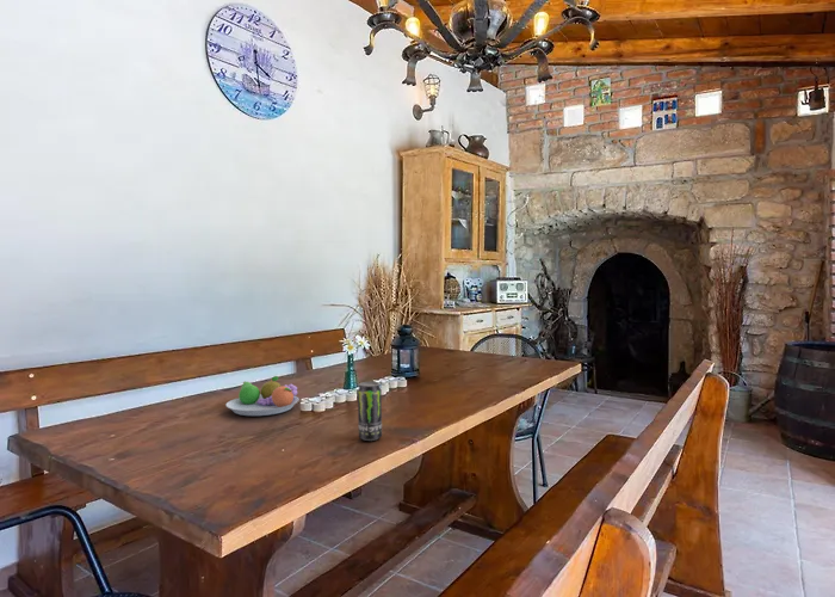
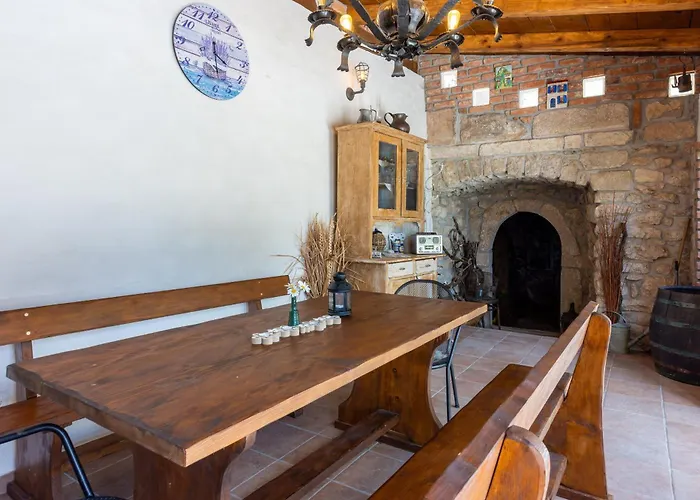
- beverage can (370, 411)
- fruit bowl (262, 394)
